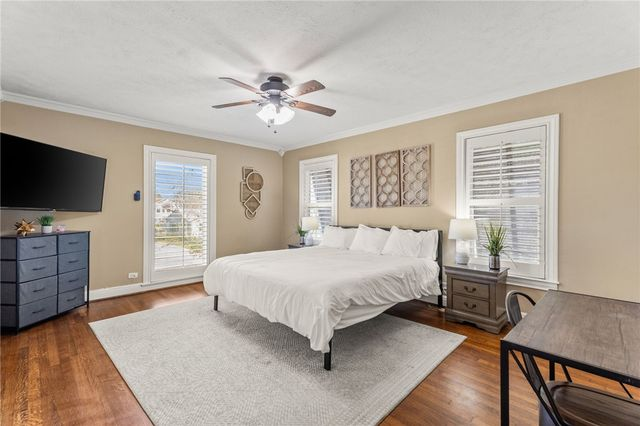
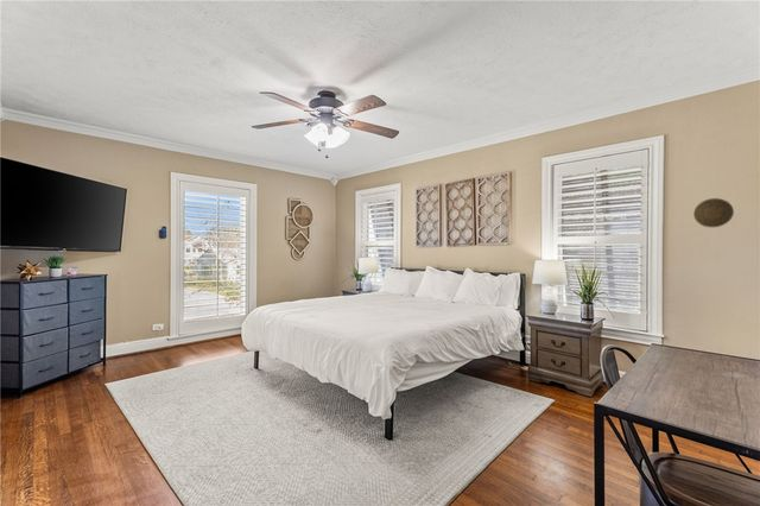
+ decorative plate (712, 213)
